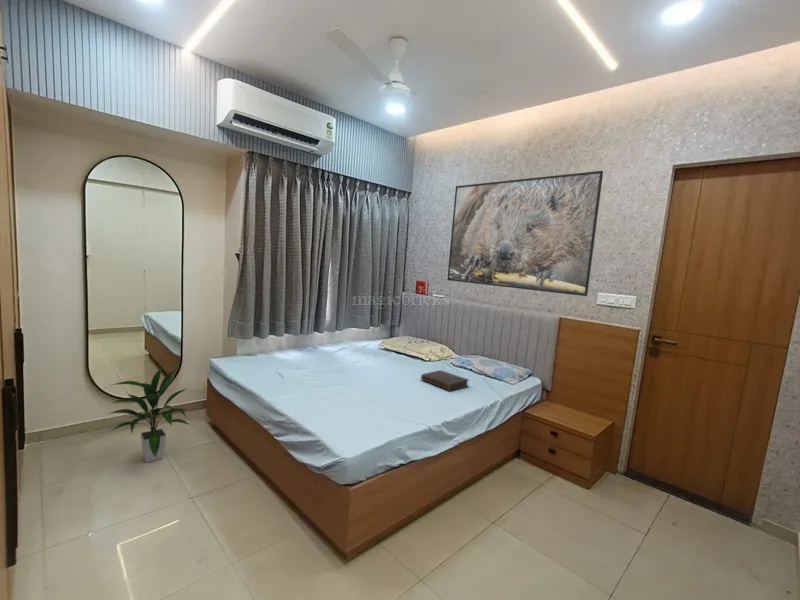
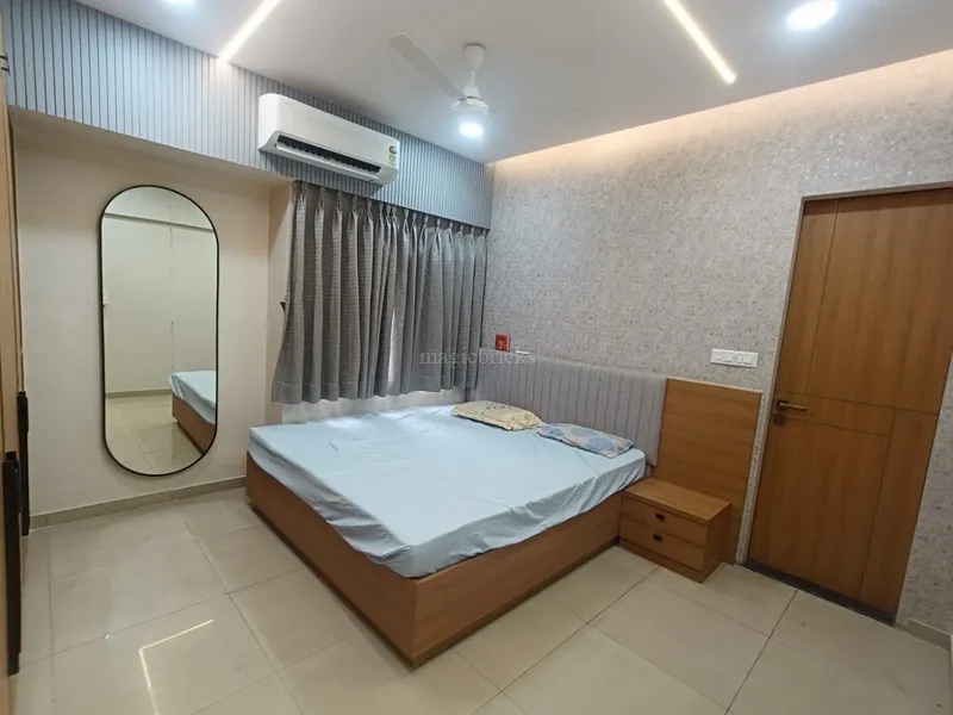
- book (444, 379)
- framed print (513, 234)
- indoor plant (152, 414)
